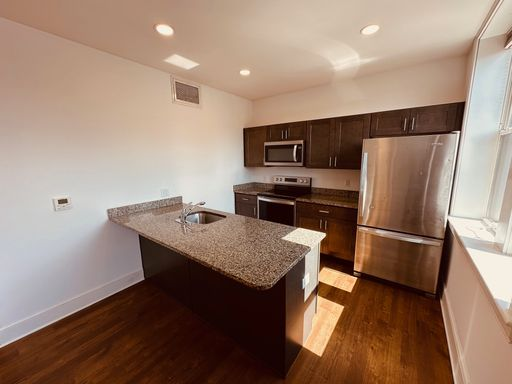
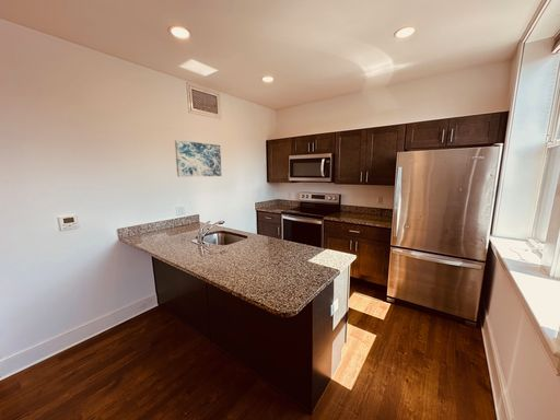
+ wall art (200, 160)
